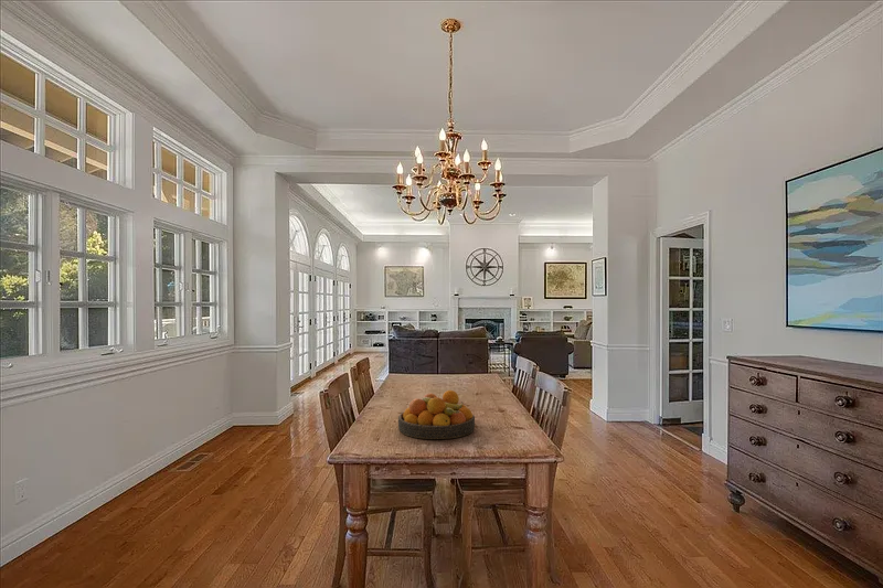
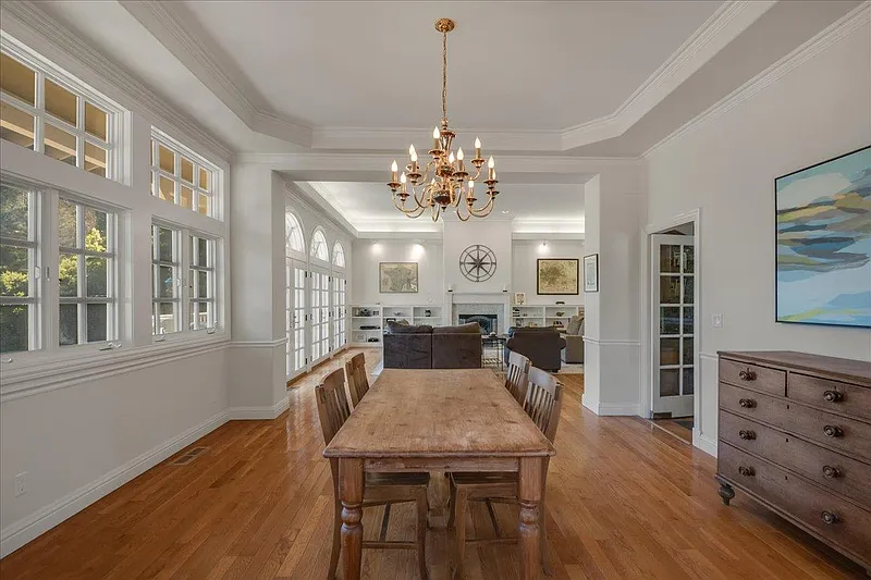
- fruit bowl (436, 410)
